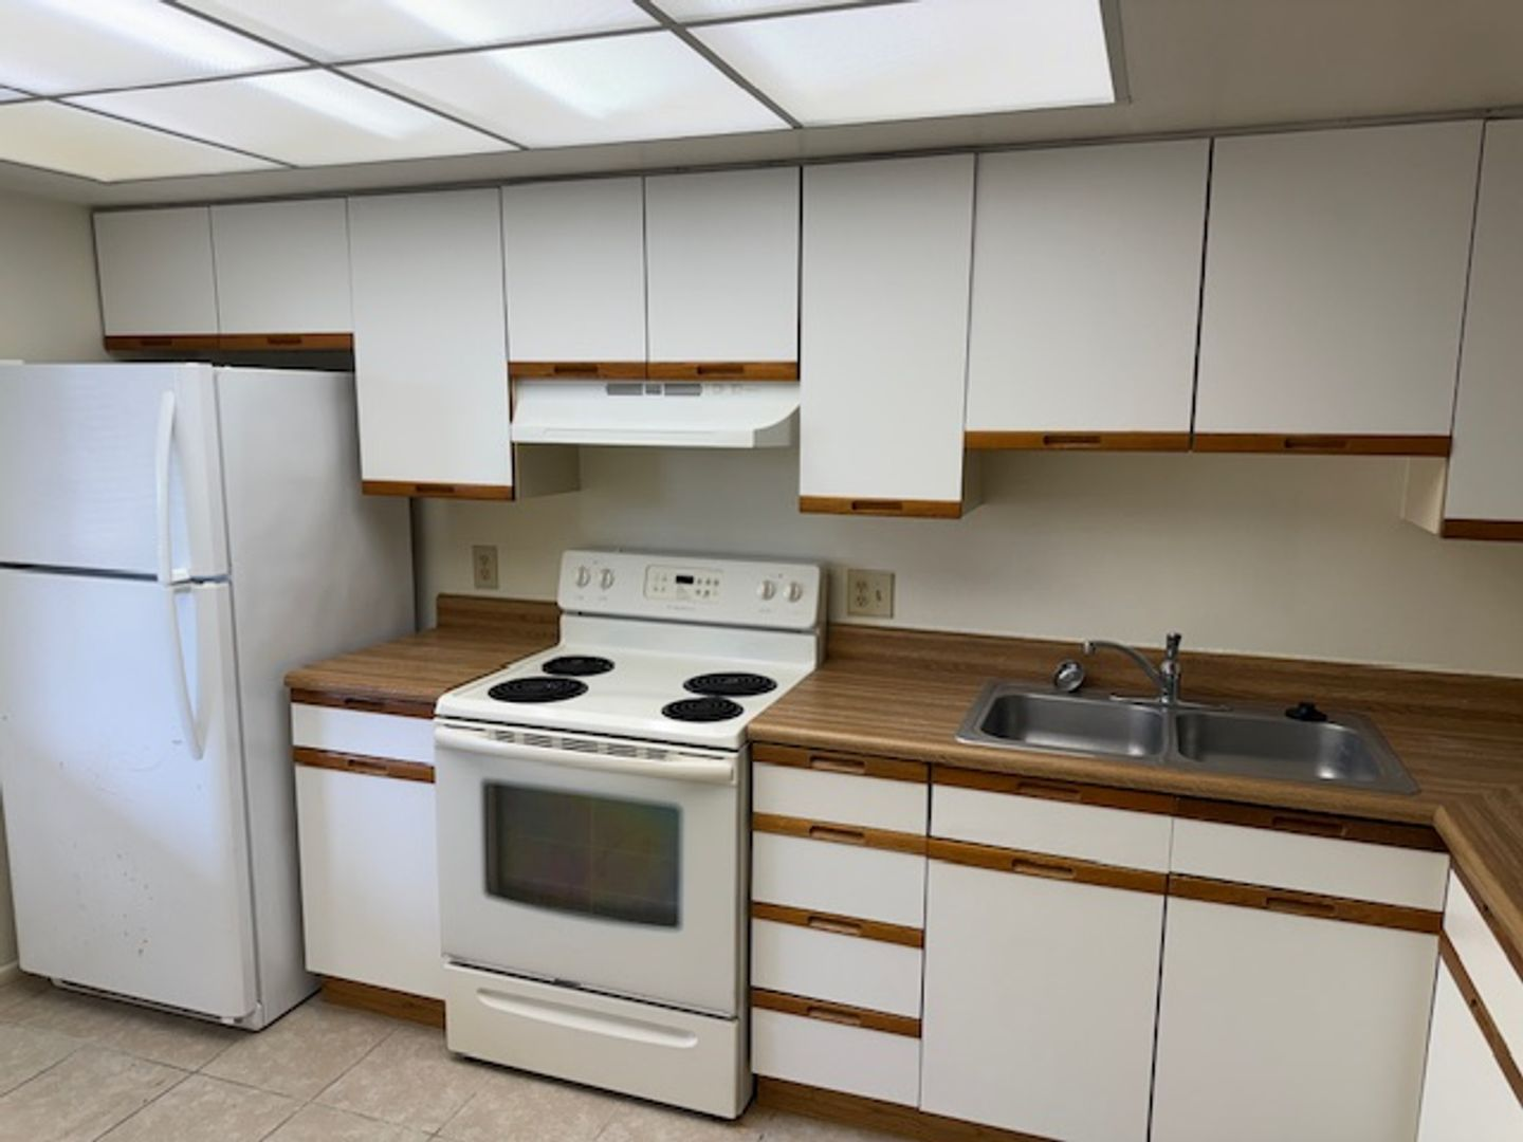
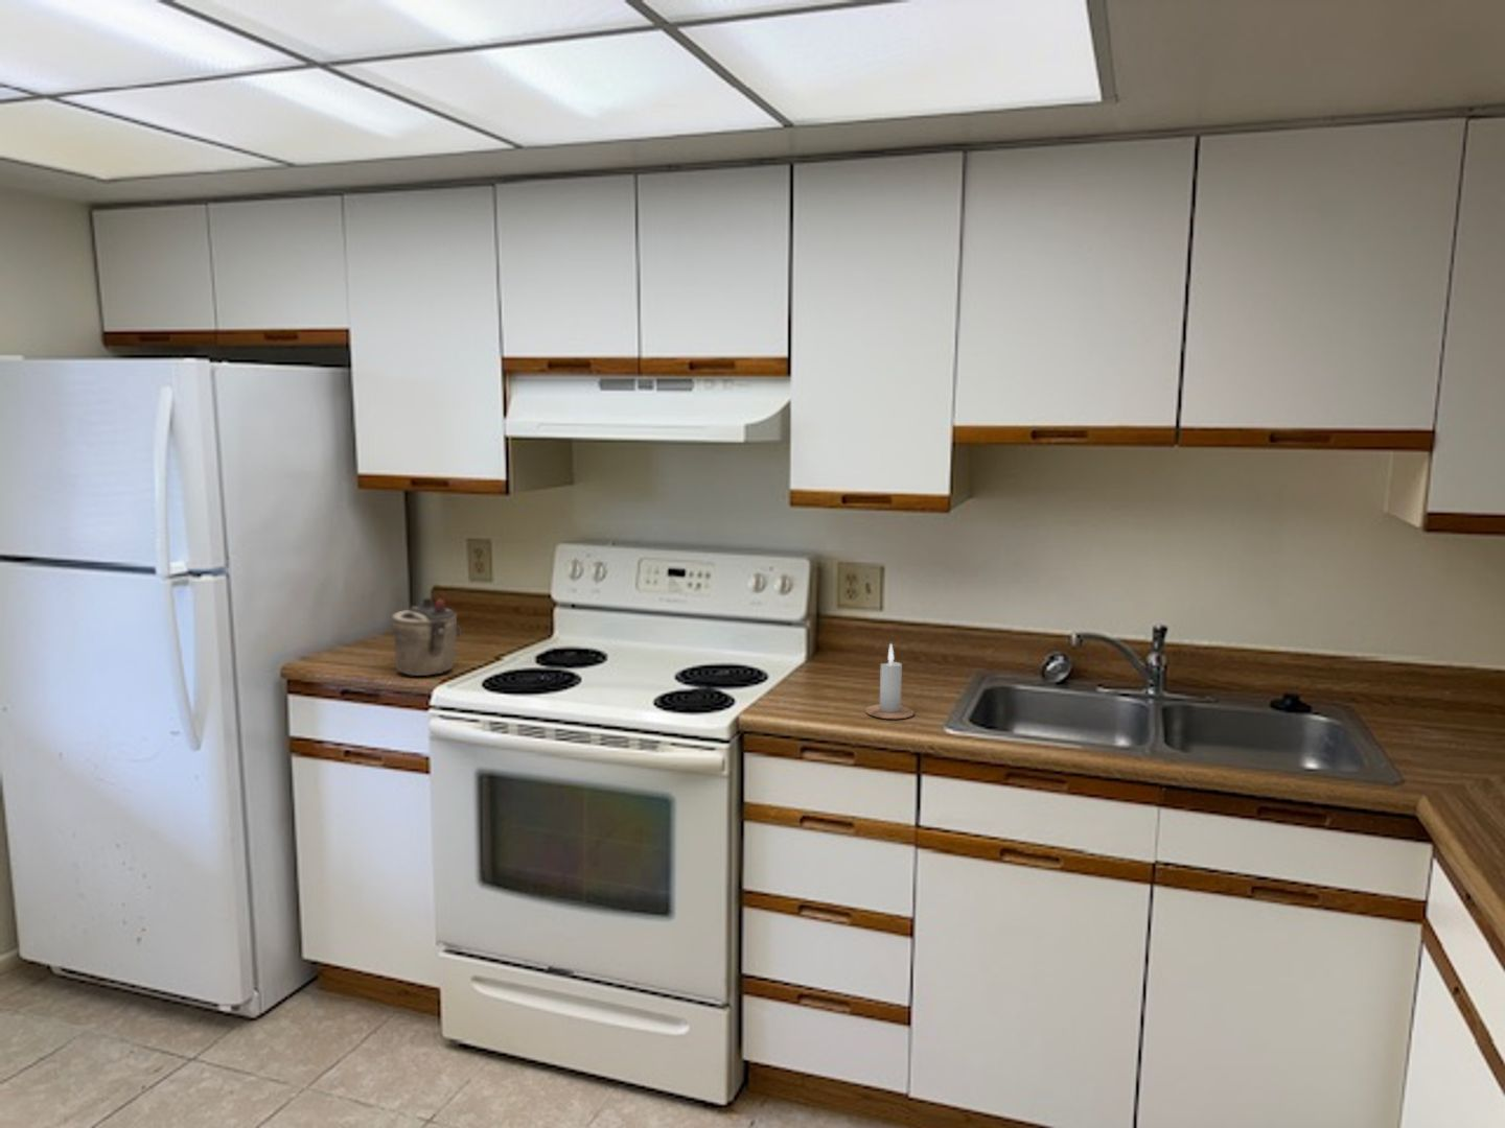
+ teapot (428, 634)
+ candle (890, 677)
